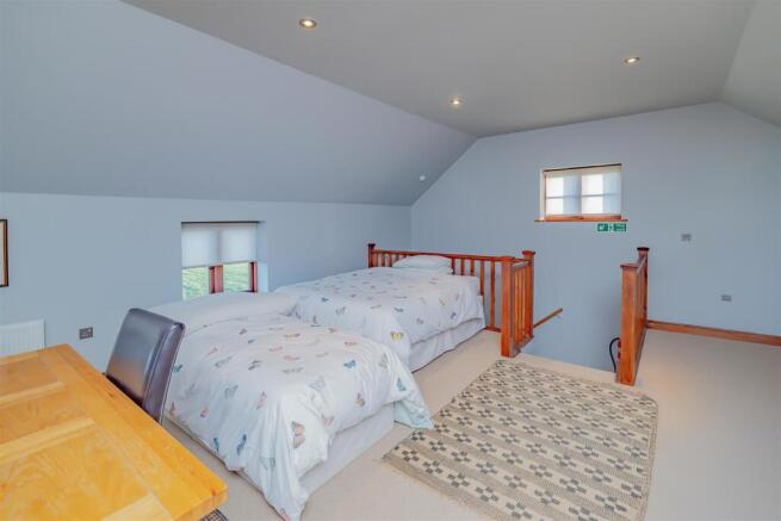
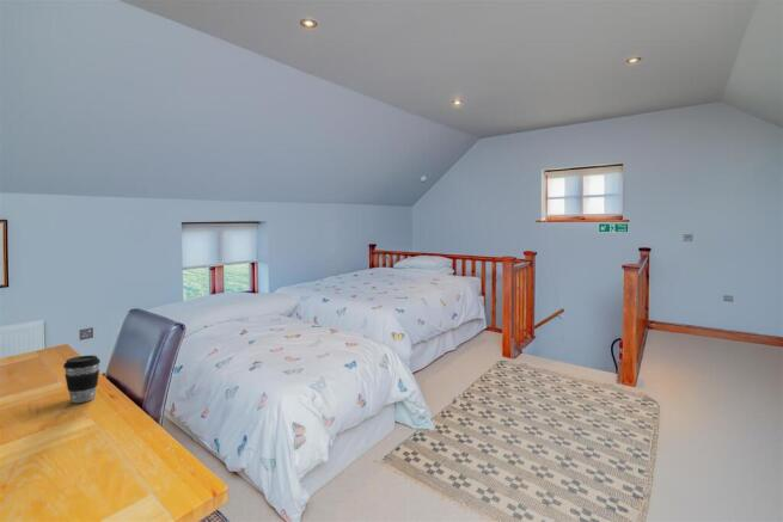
+ coffee cup (82, 379)
